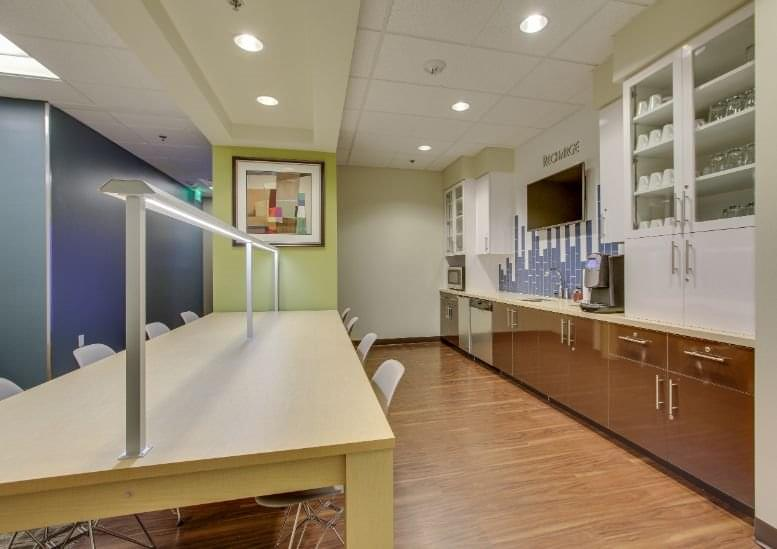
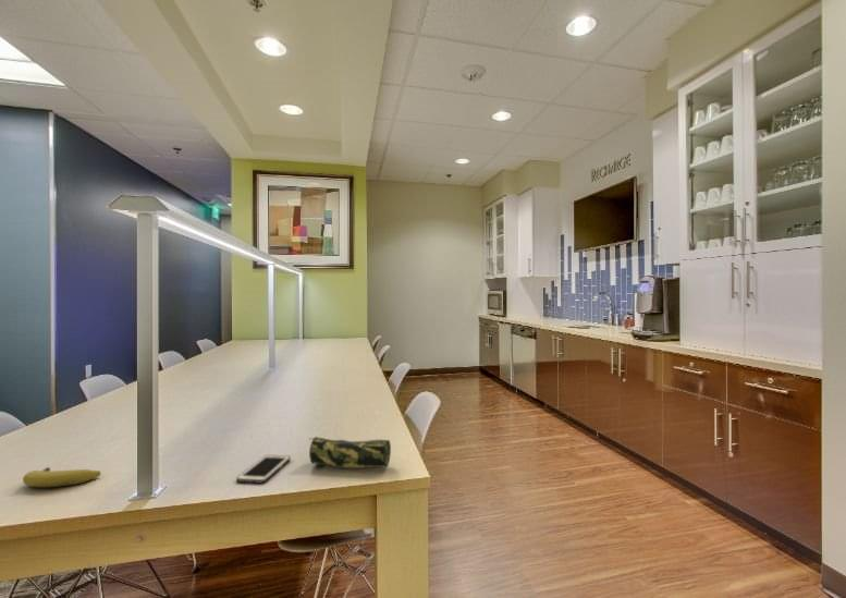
+ pencil case (348, 452)
+ fruit (56, 474)
+ cell phone (265, 467)
